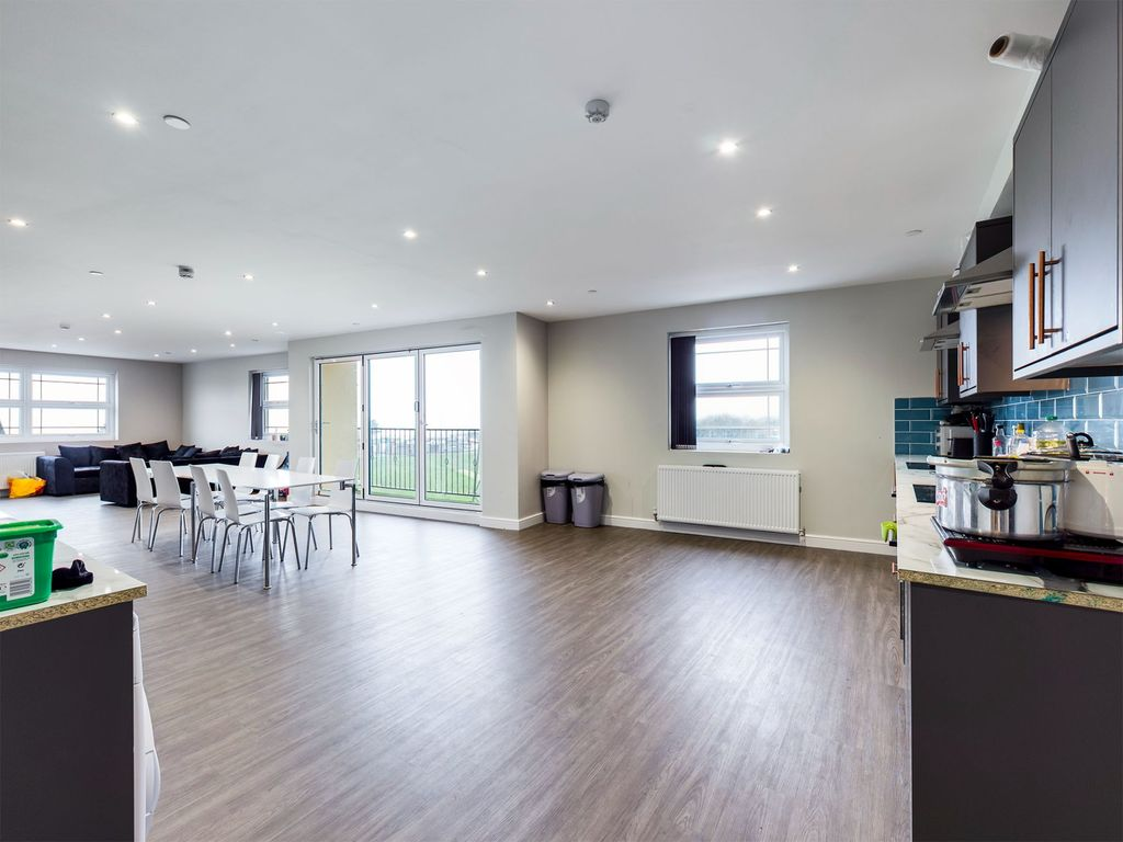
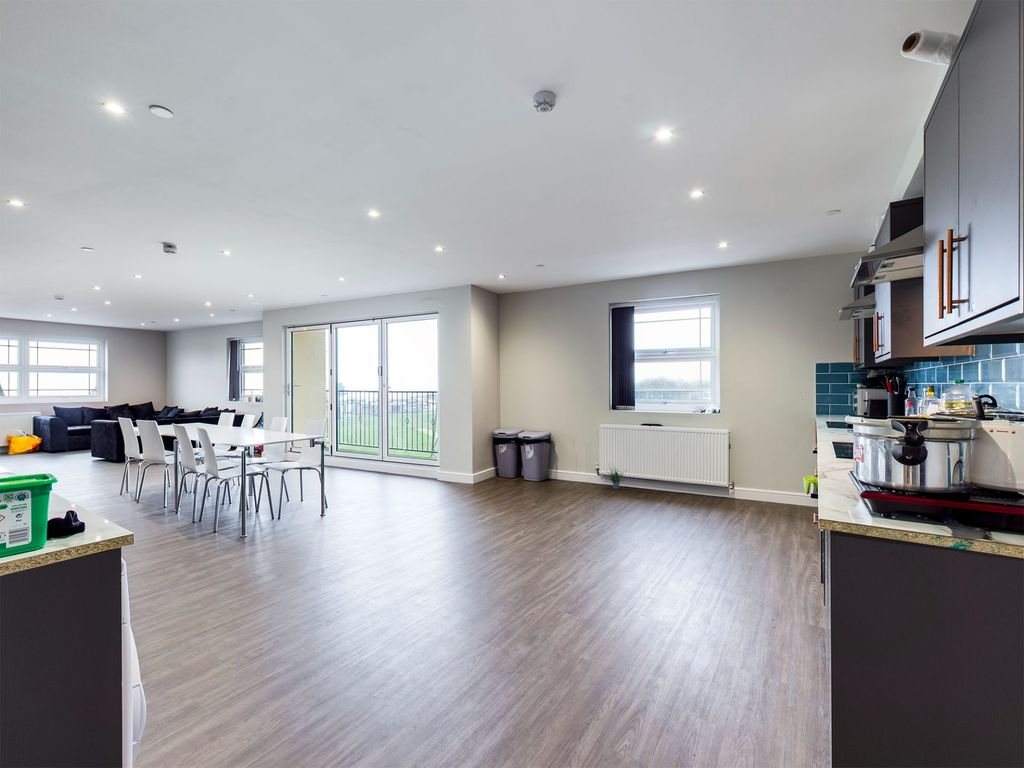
+ potted plant (616, 475)
